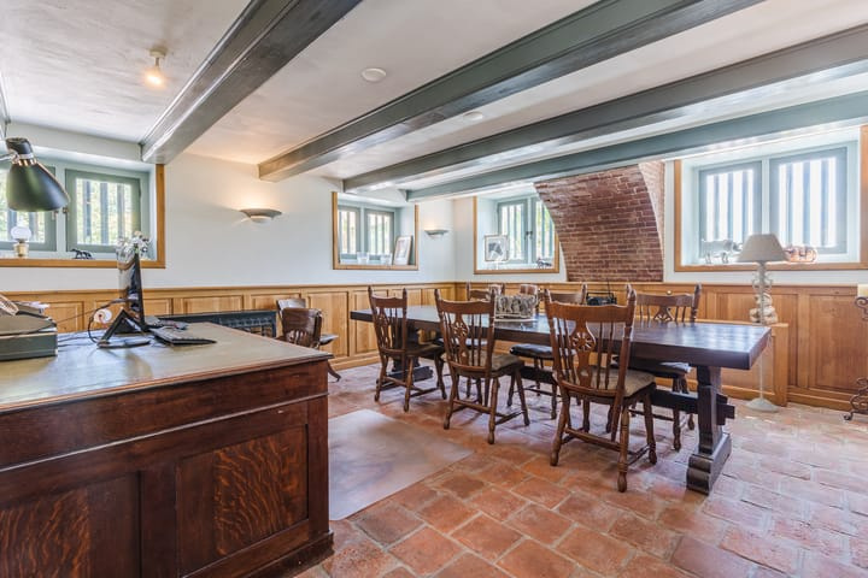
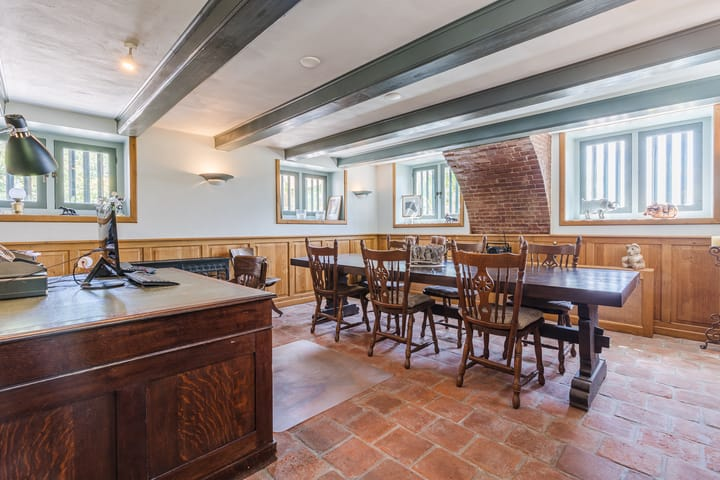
- floor lamp (761, 322)
